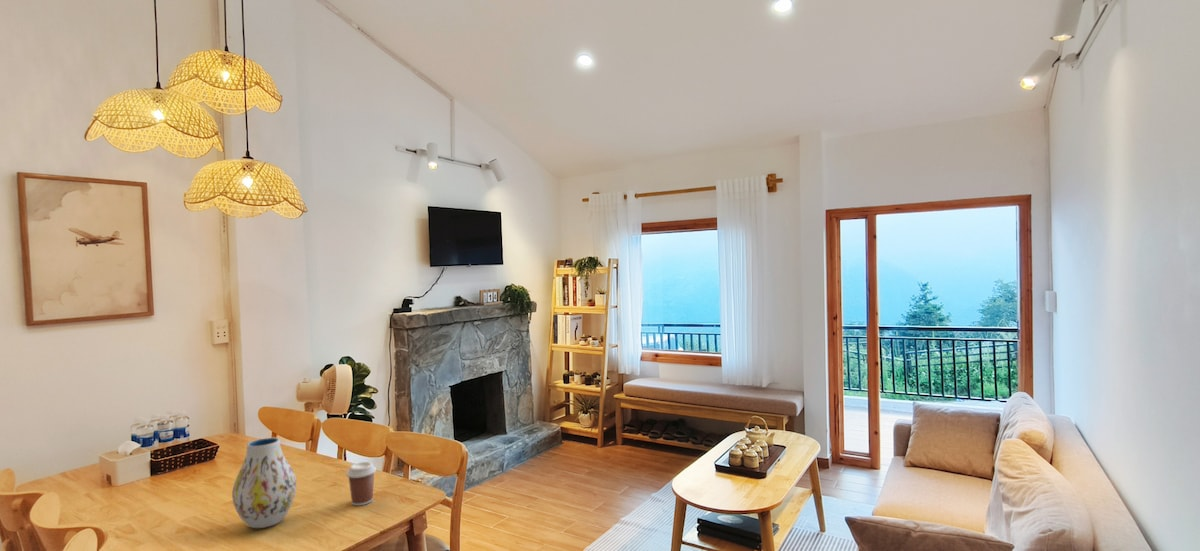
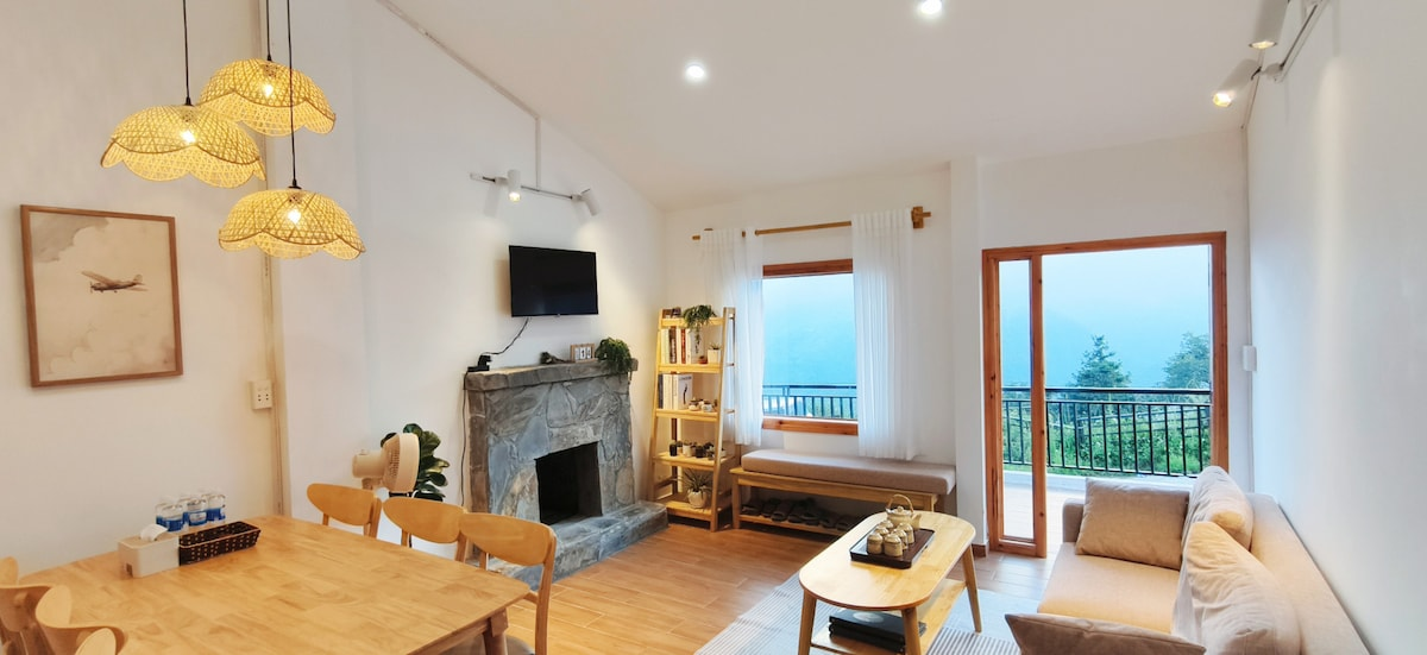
- vase (264, 482)
- coffee cup (361, 483)
